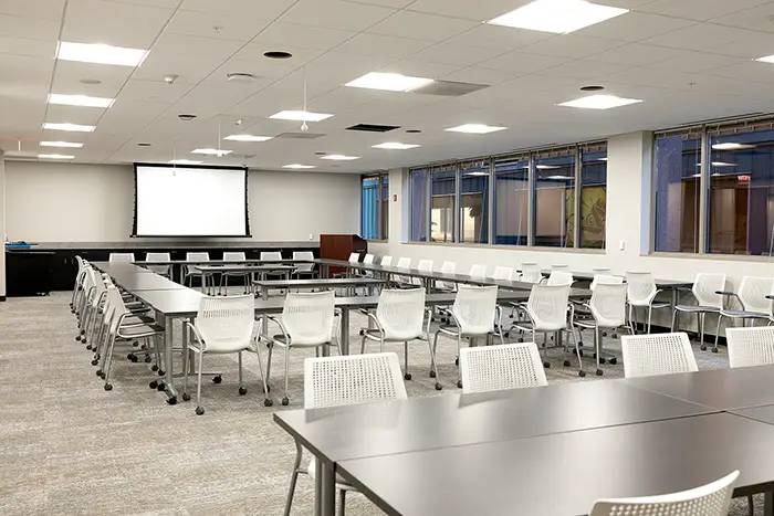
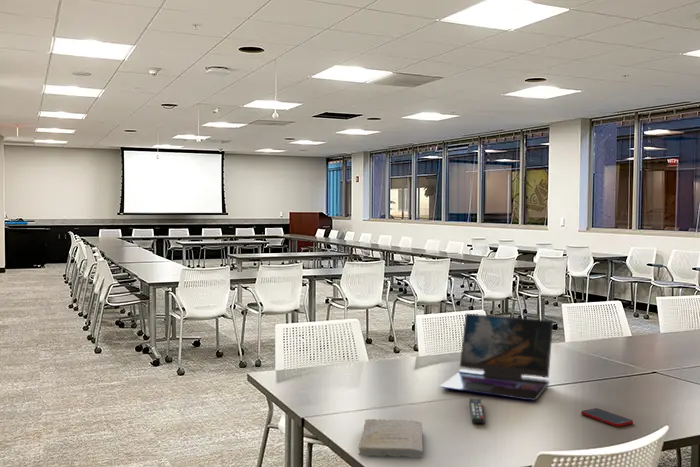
+ remote control (476, 410)
+ book (391, 437)
+ cell phone (606, 417)
+ laptop (497, 354)
